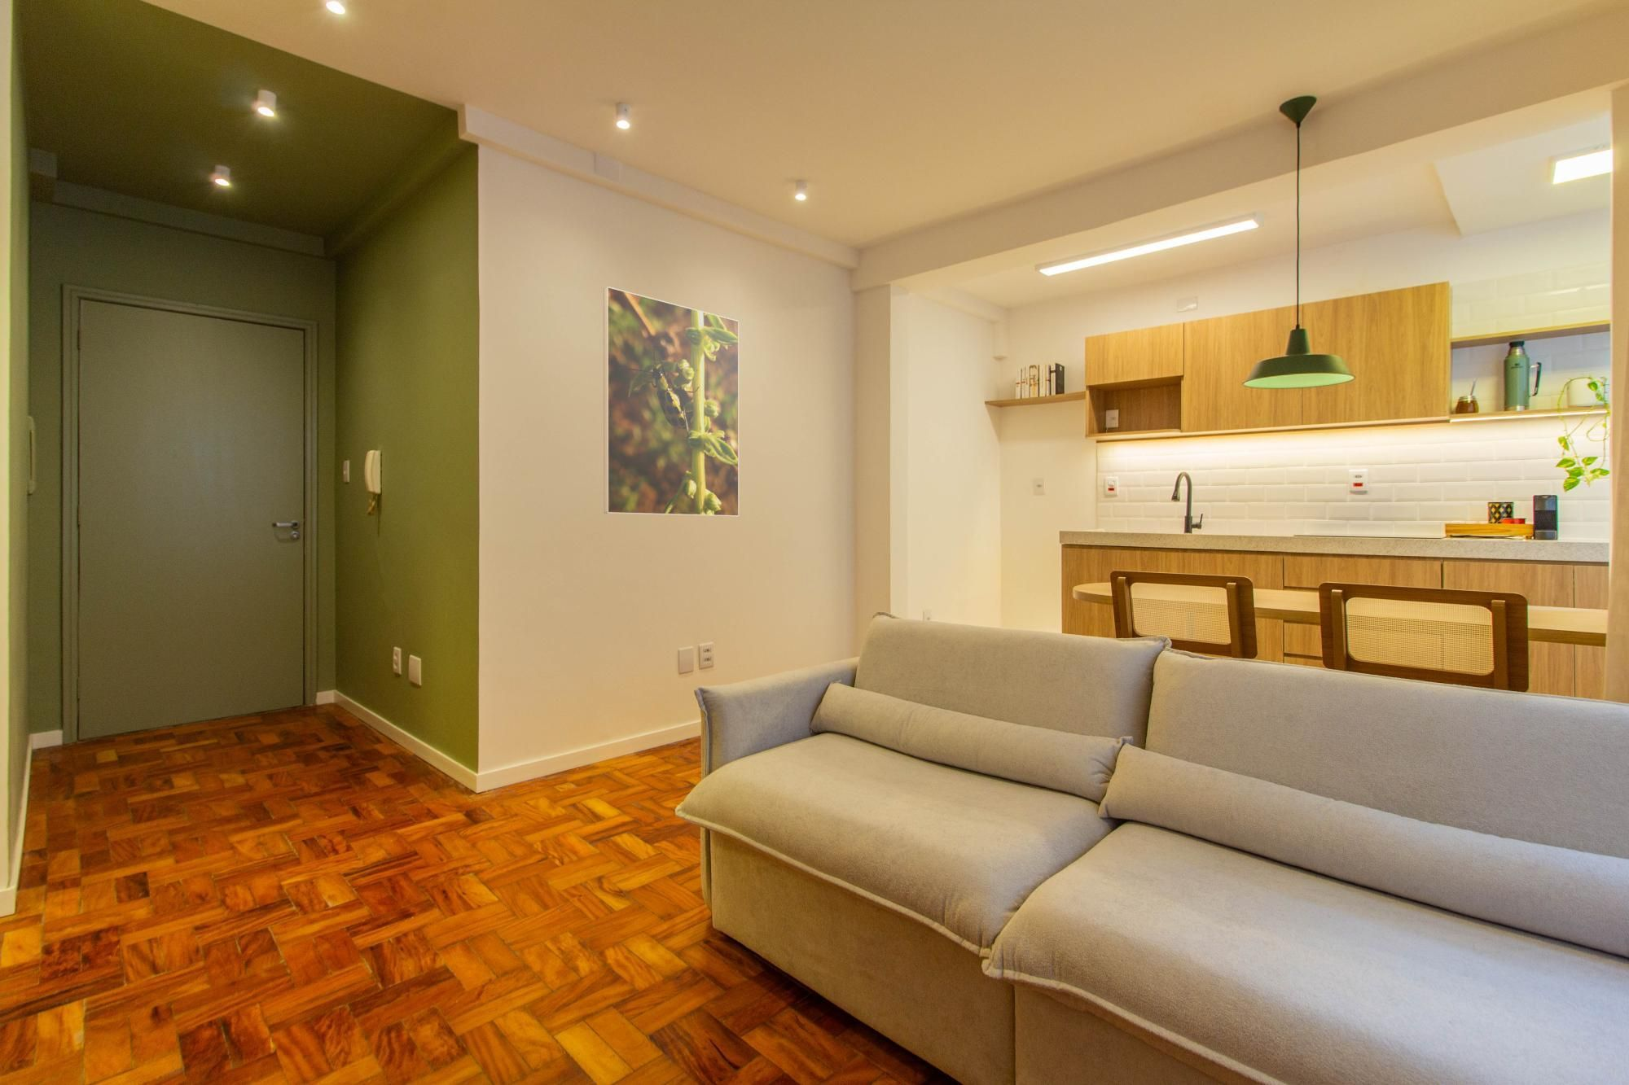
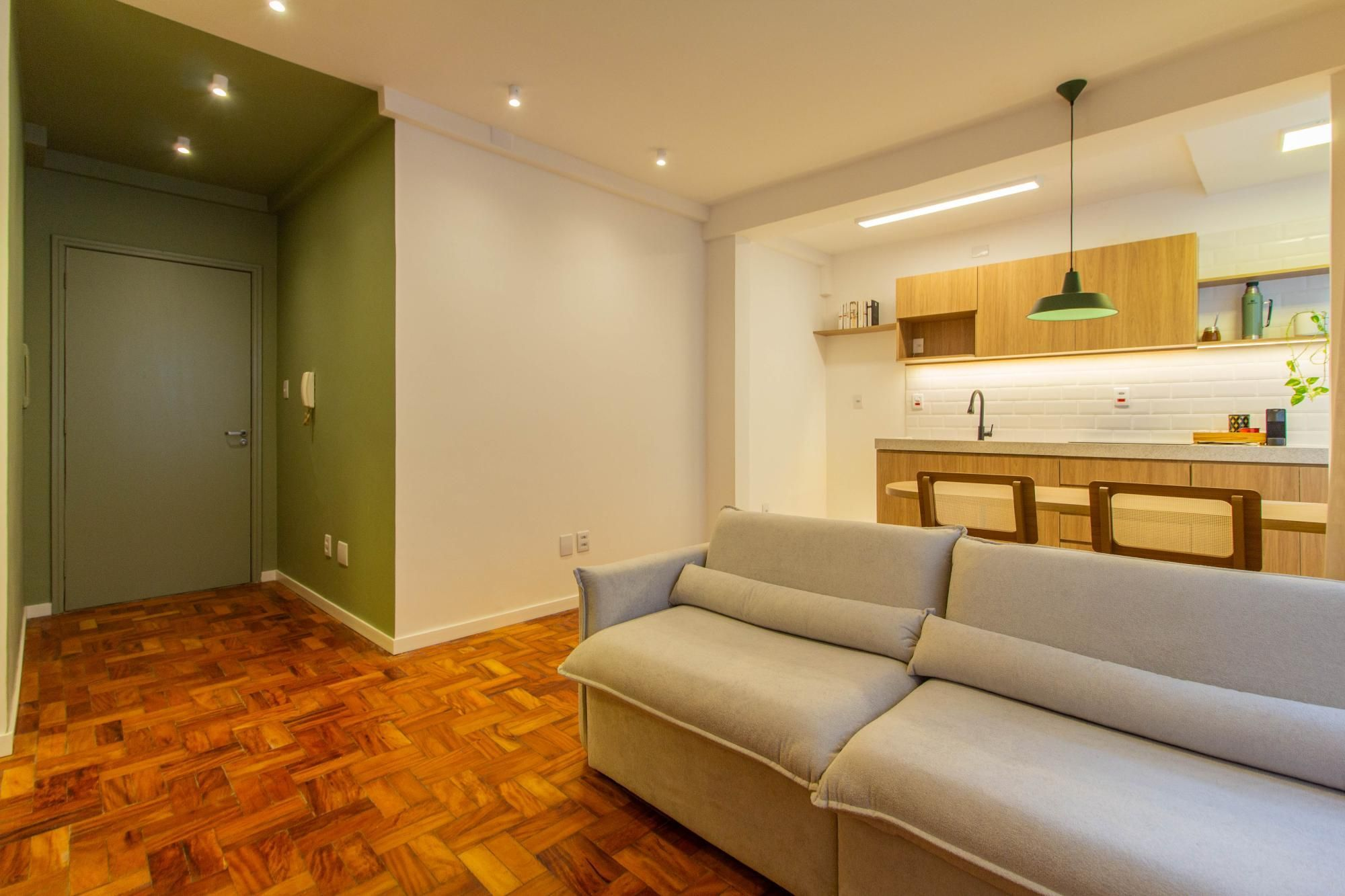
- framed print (676, 411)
